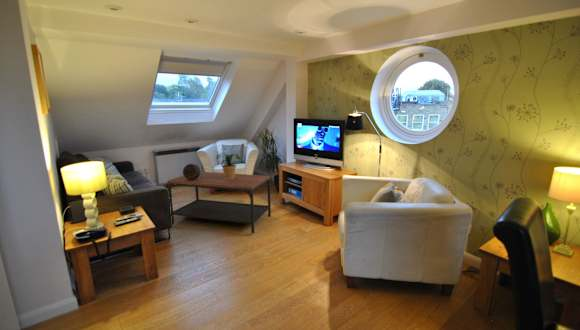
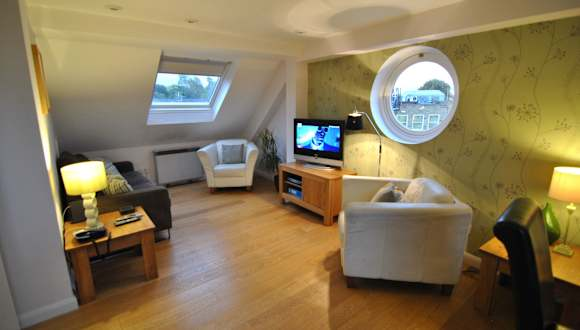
- potted plant (228, 165)
- coffee table (221, 201)
- decorative sphere (191, 171)
